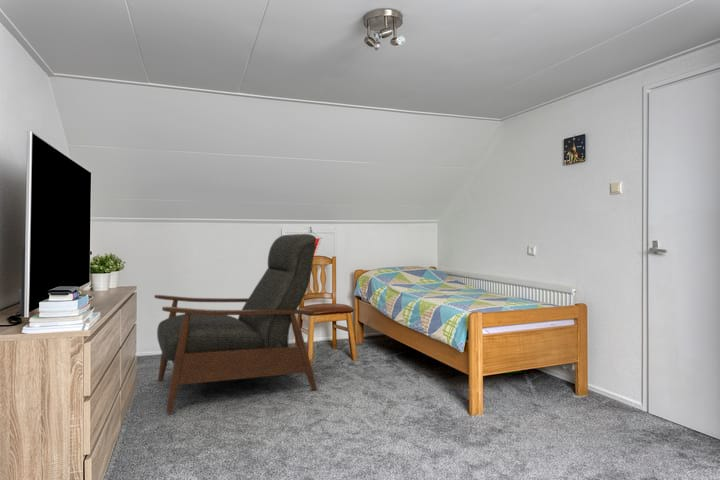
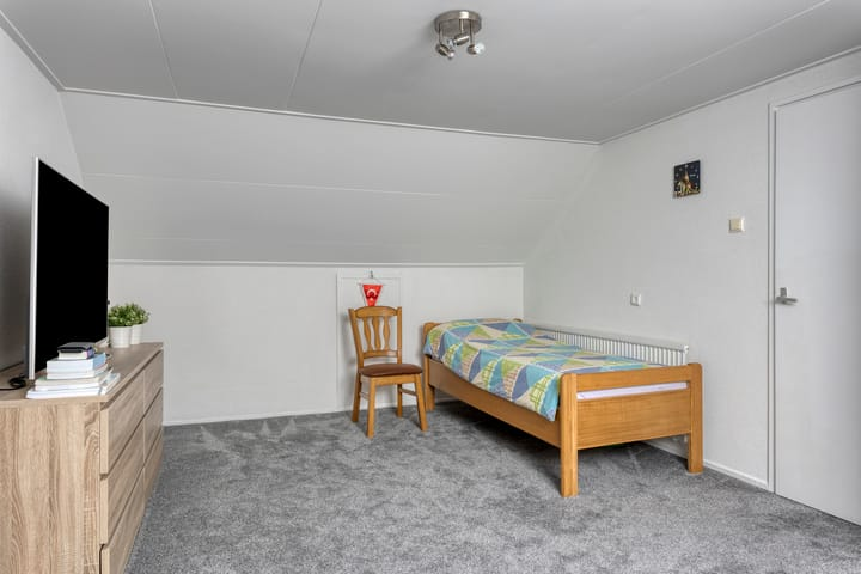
- chair (235, 310)
